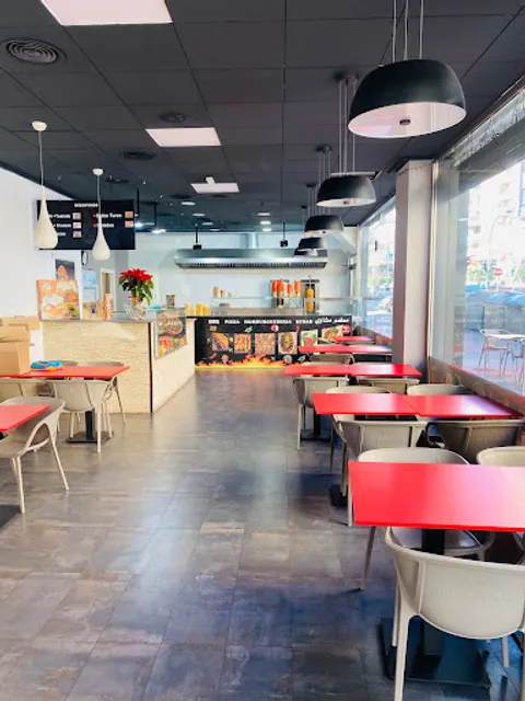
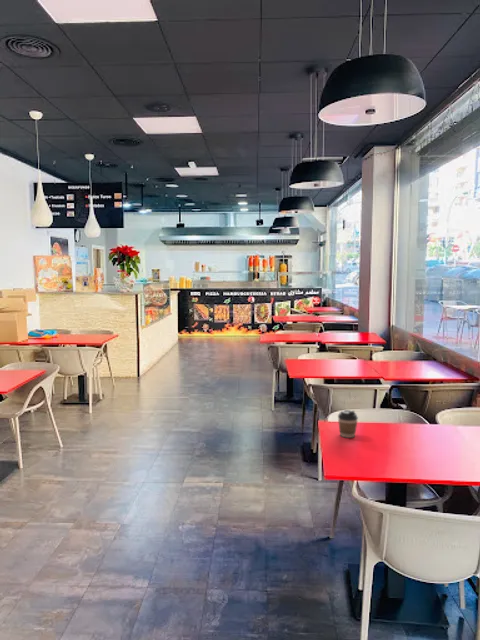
+ coffee cup (347, 422)
